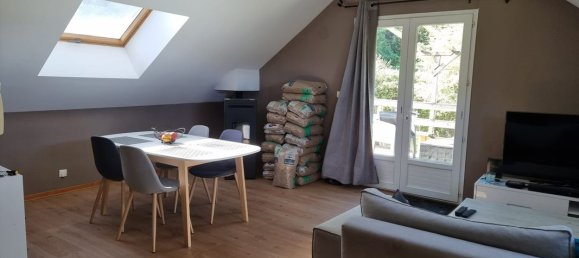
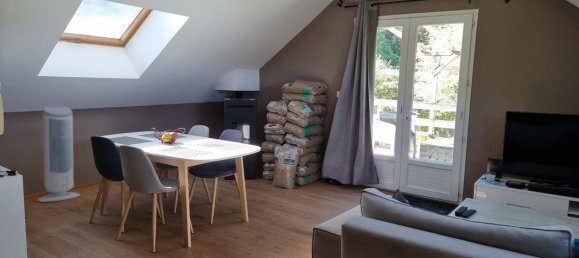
+ air purifier (58, 152)
